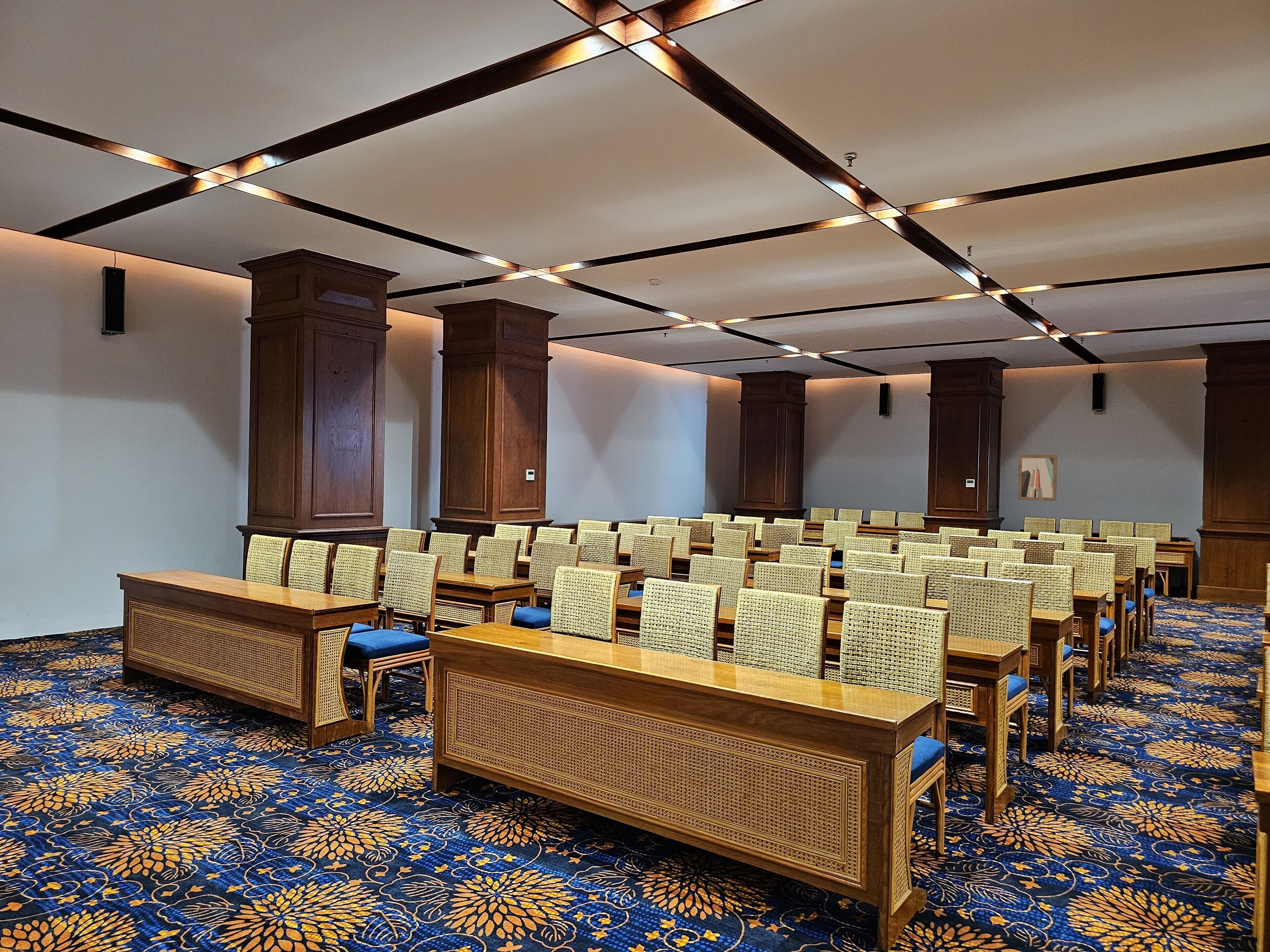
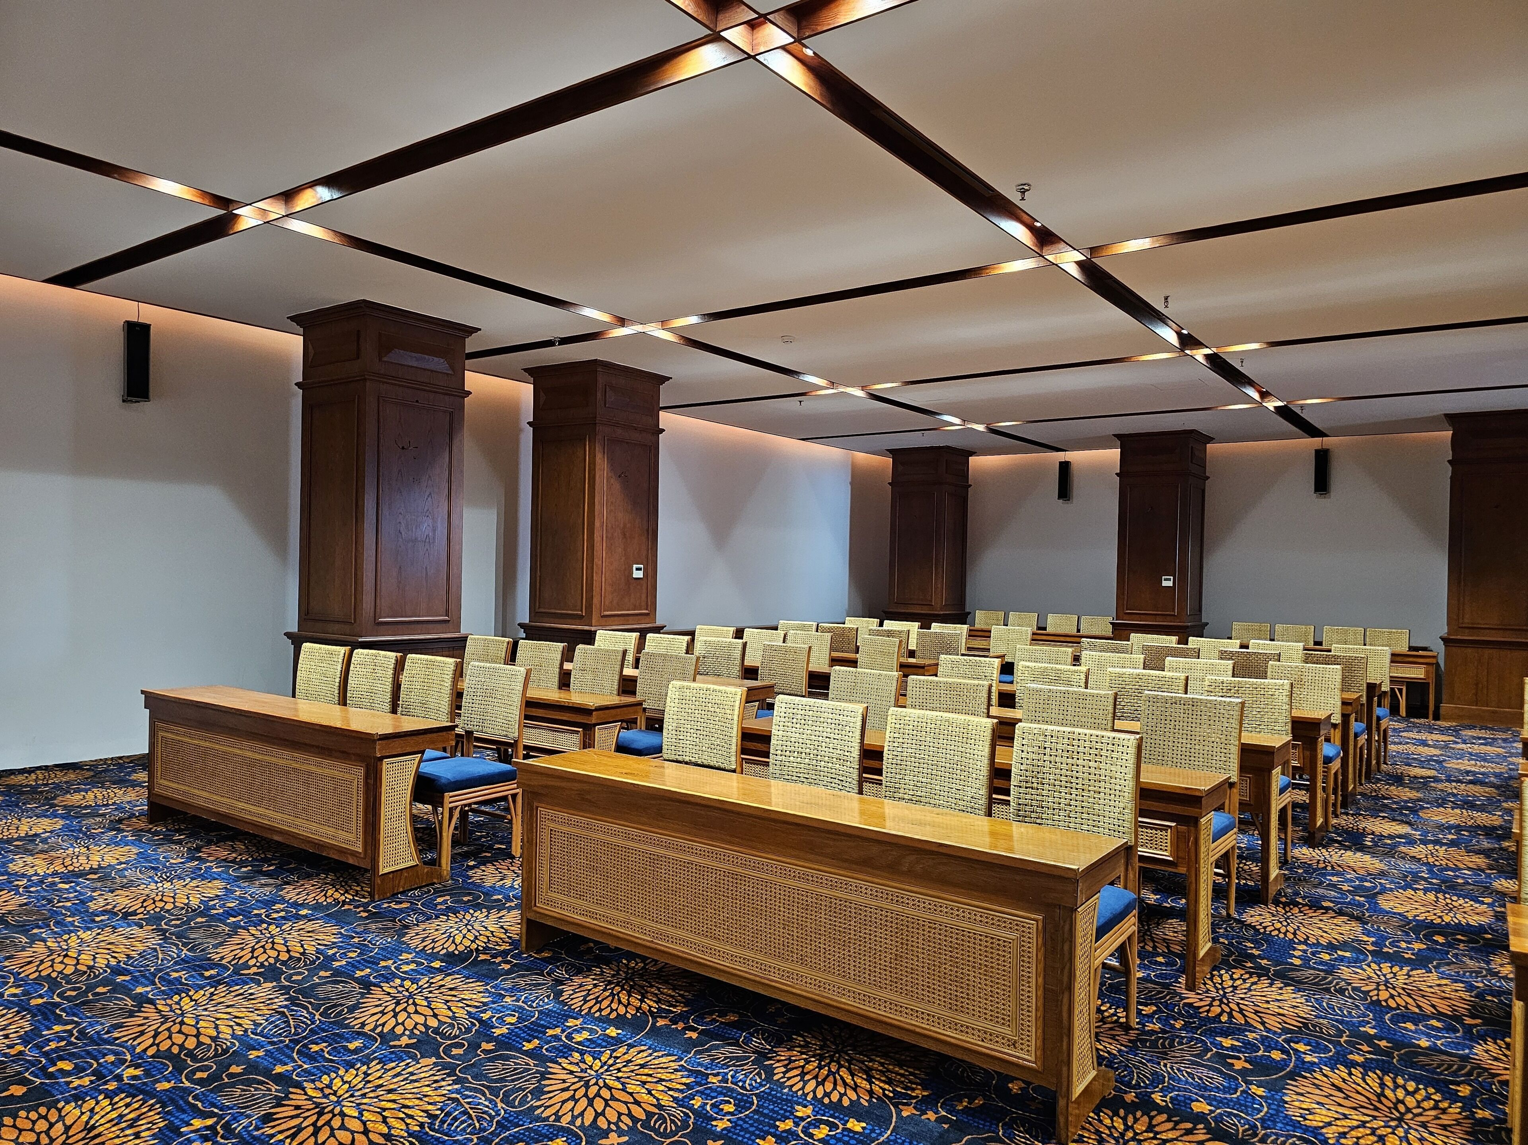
- wall art (1037, 478)
